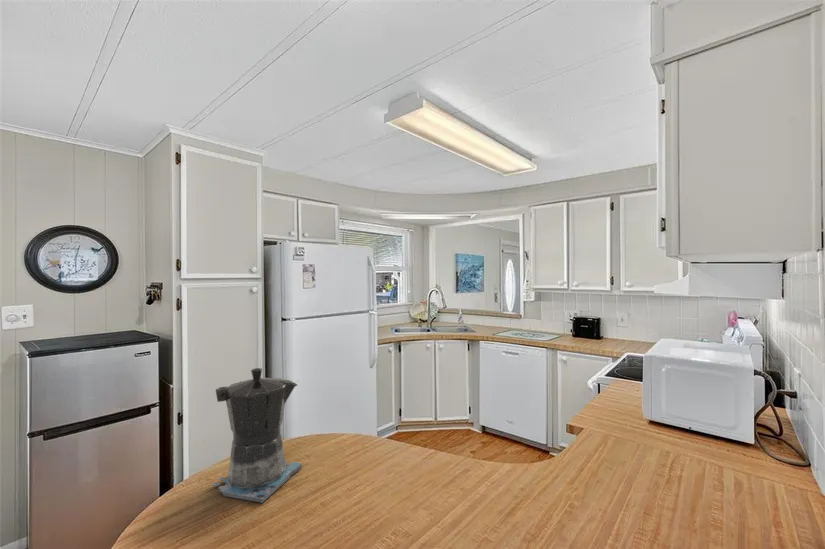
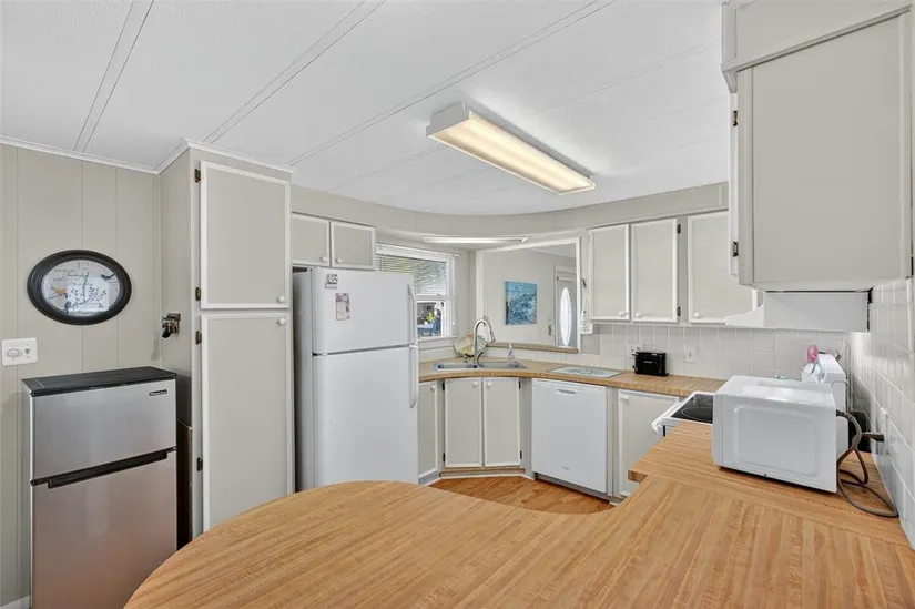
- coffee maker (256, 423)
